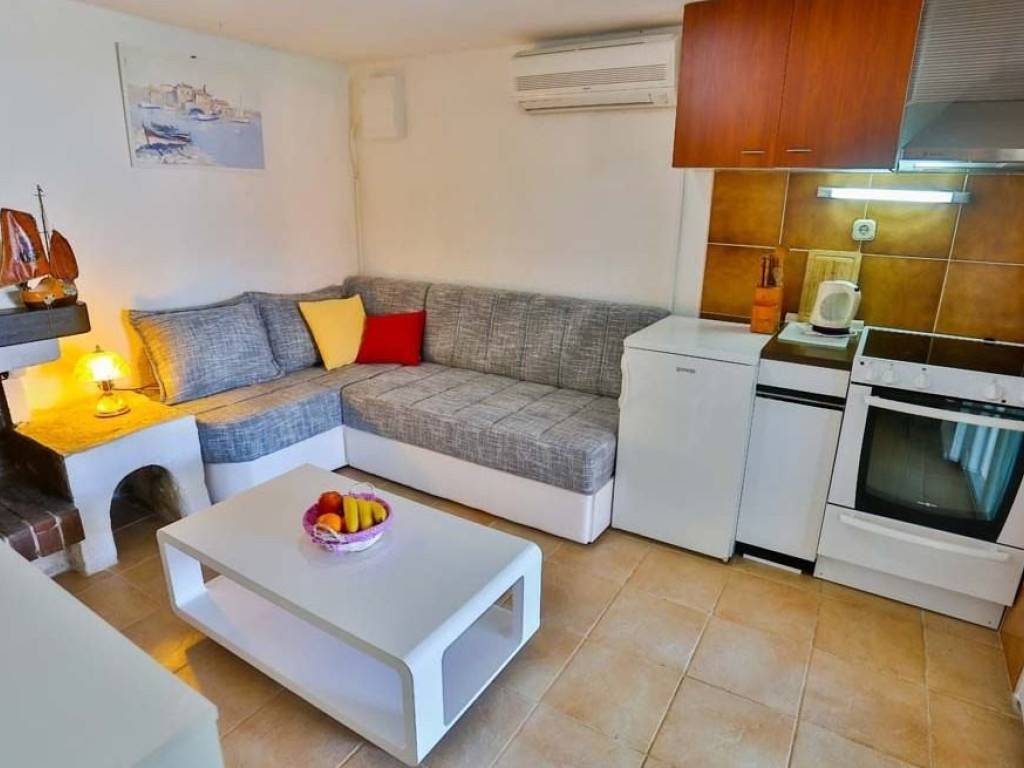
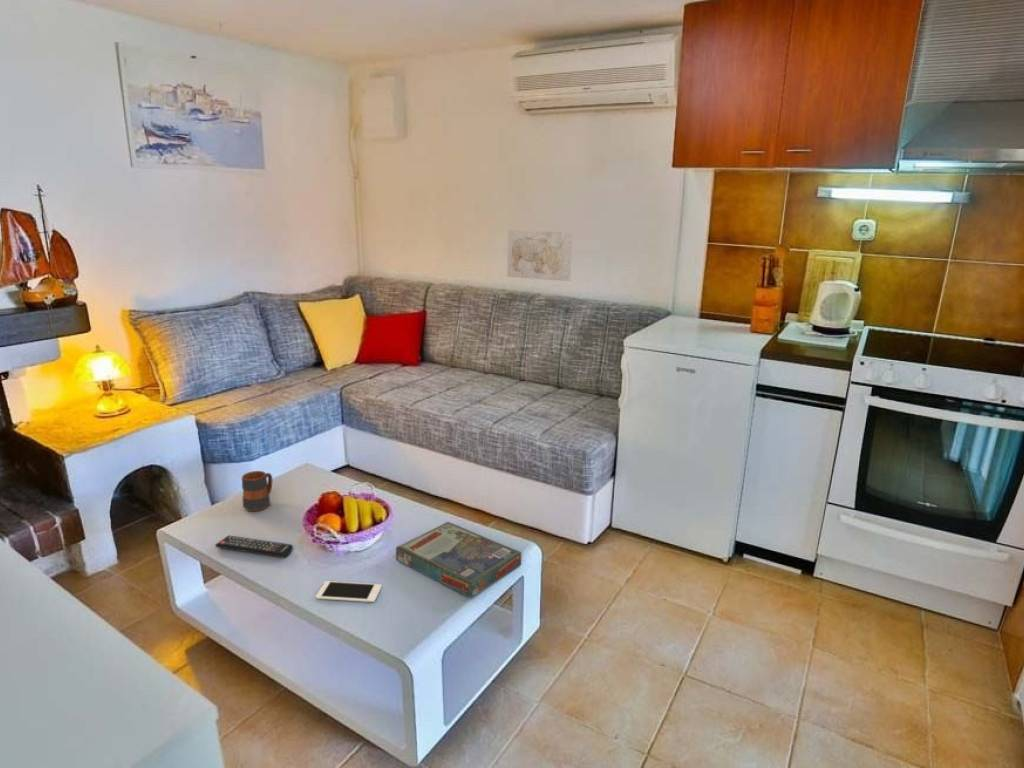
+ mug (259, 489)
+ cell phone (349, 591)
+ board game (458, 556)
+ remote control (254, 546)
+ wall art (538, 255)
